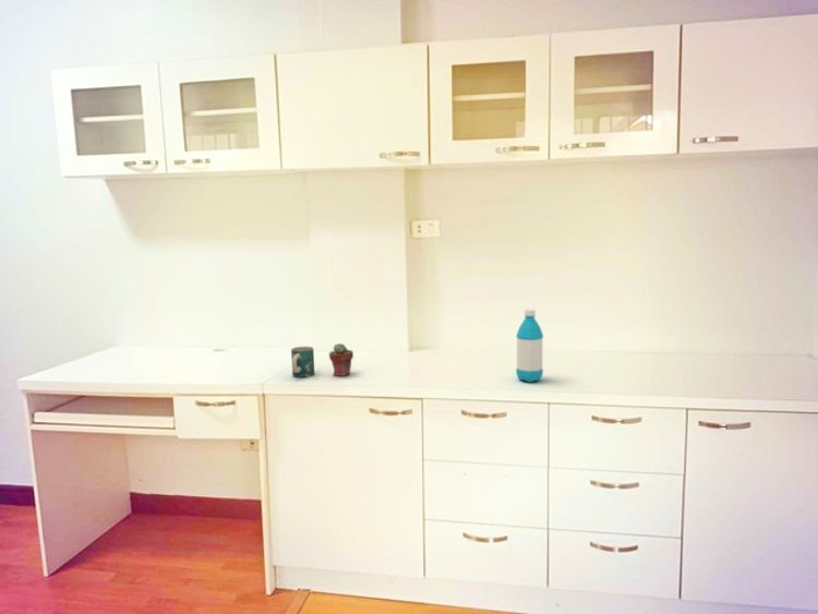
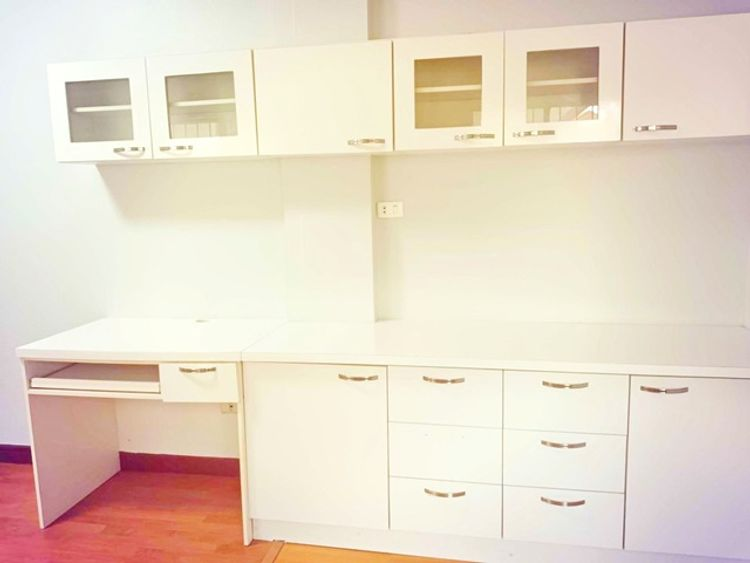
- mug (300, 362)
- potted succulent (340, 358)
- water bottle (529, 345)
